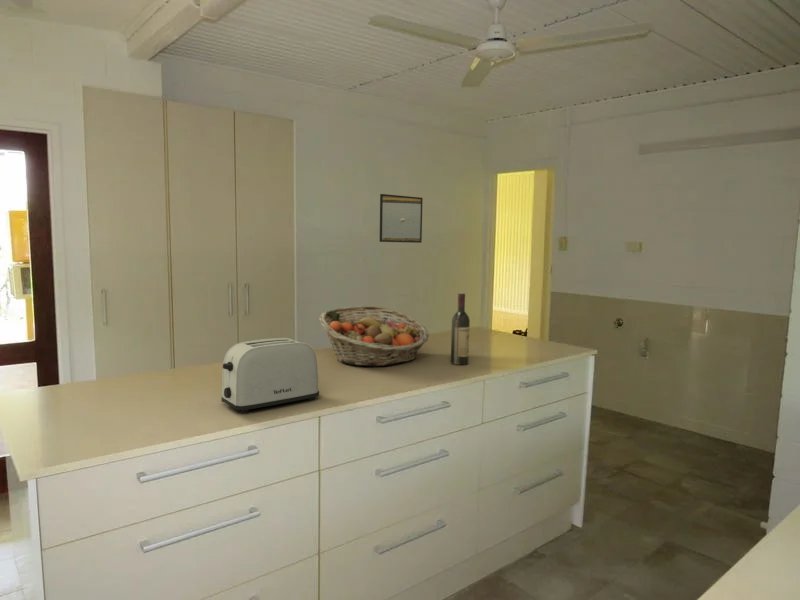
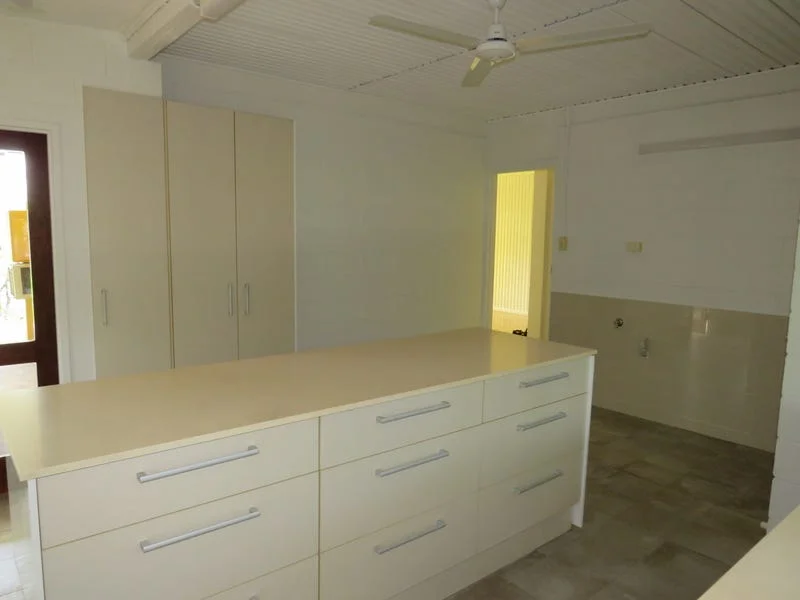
- fruit basket (374, 334)
- wine bottle (460, 328)
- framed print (401, 219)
- toaster (269, 371)
